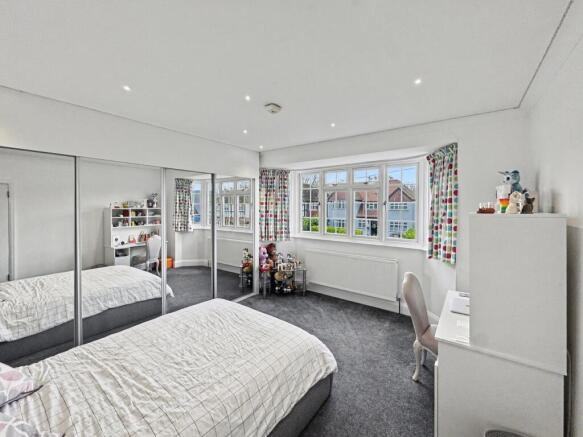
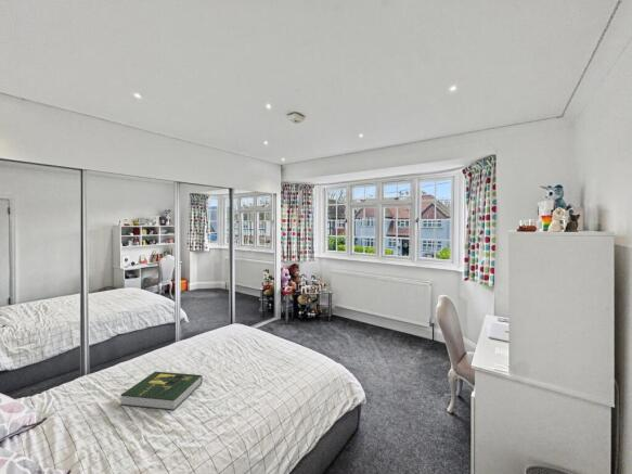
+ book (164, 388)
